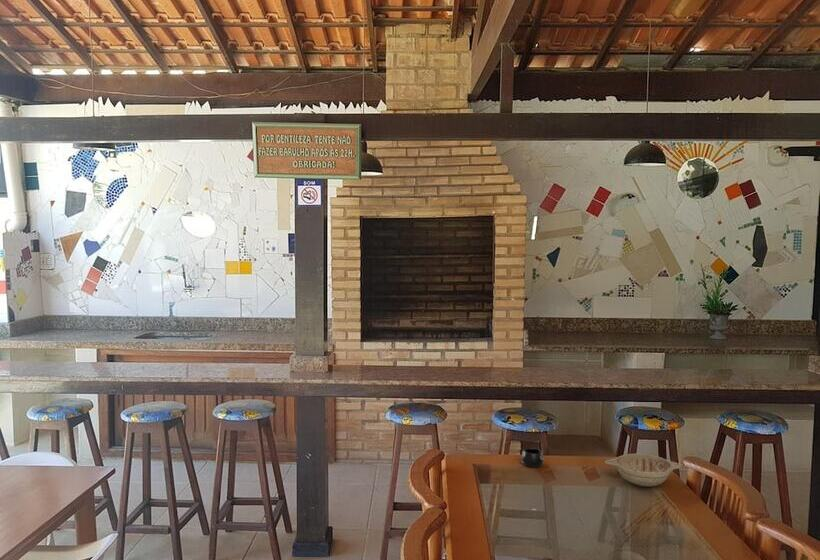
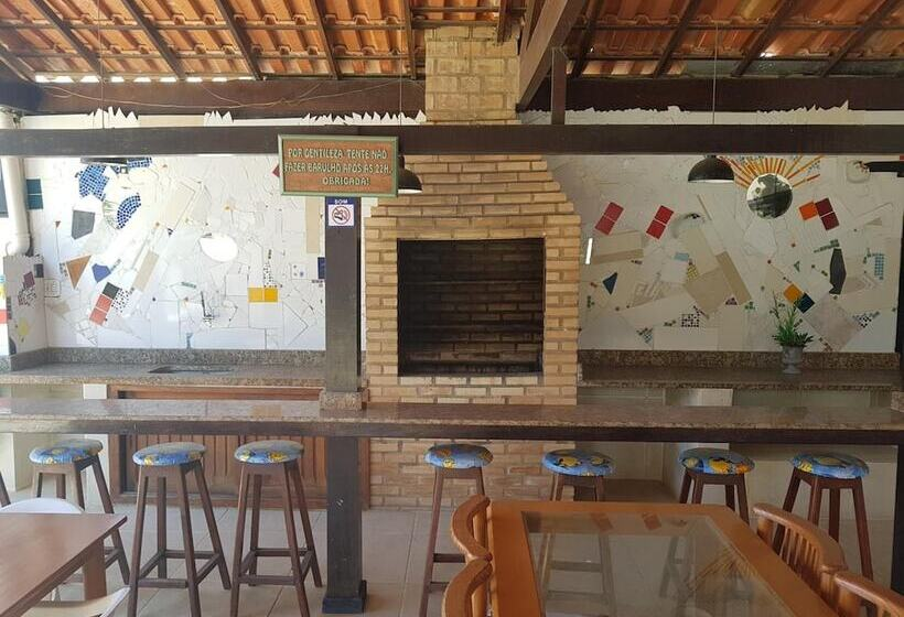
- mug (532, 456)
- decorative bowl (642, 472)
